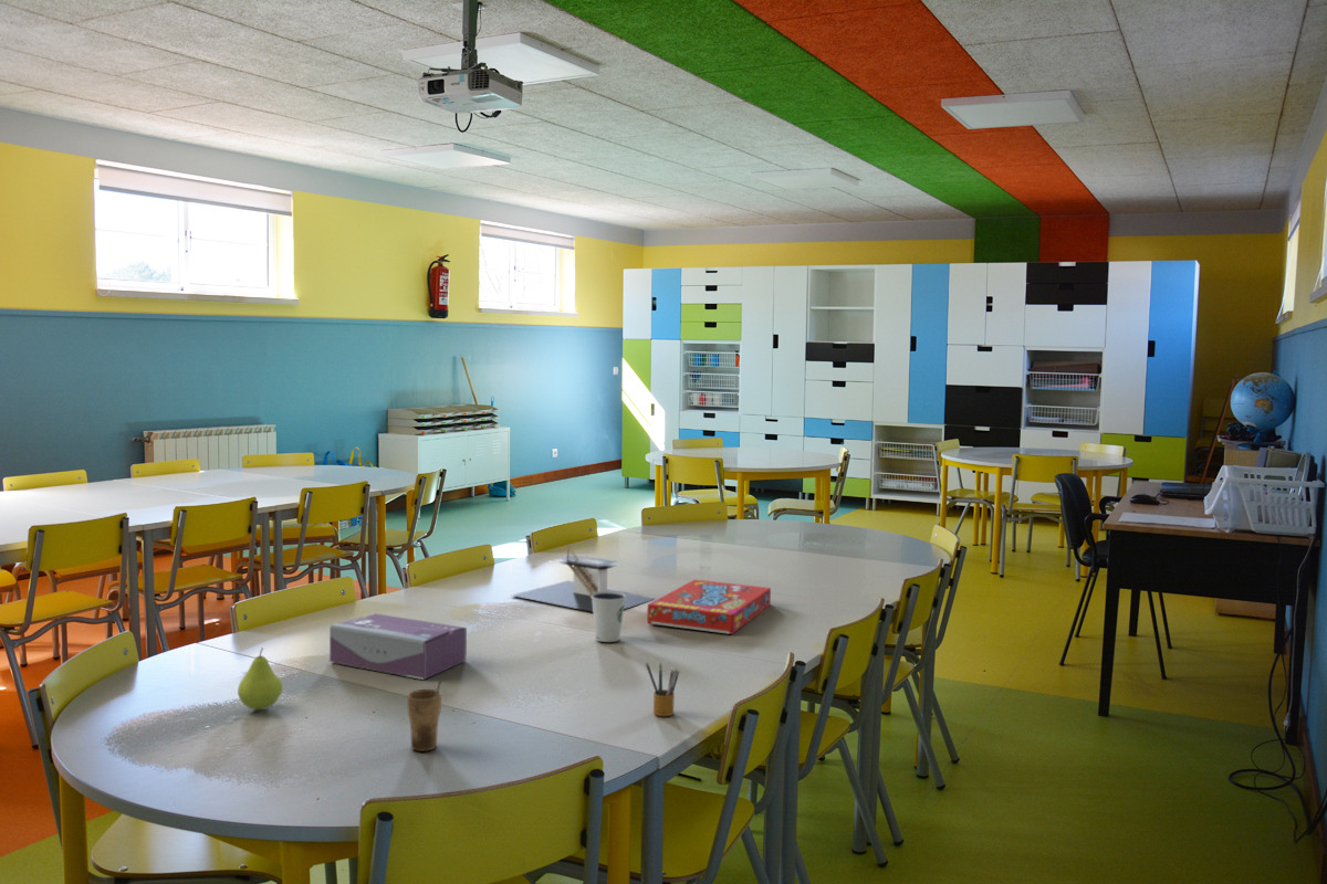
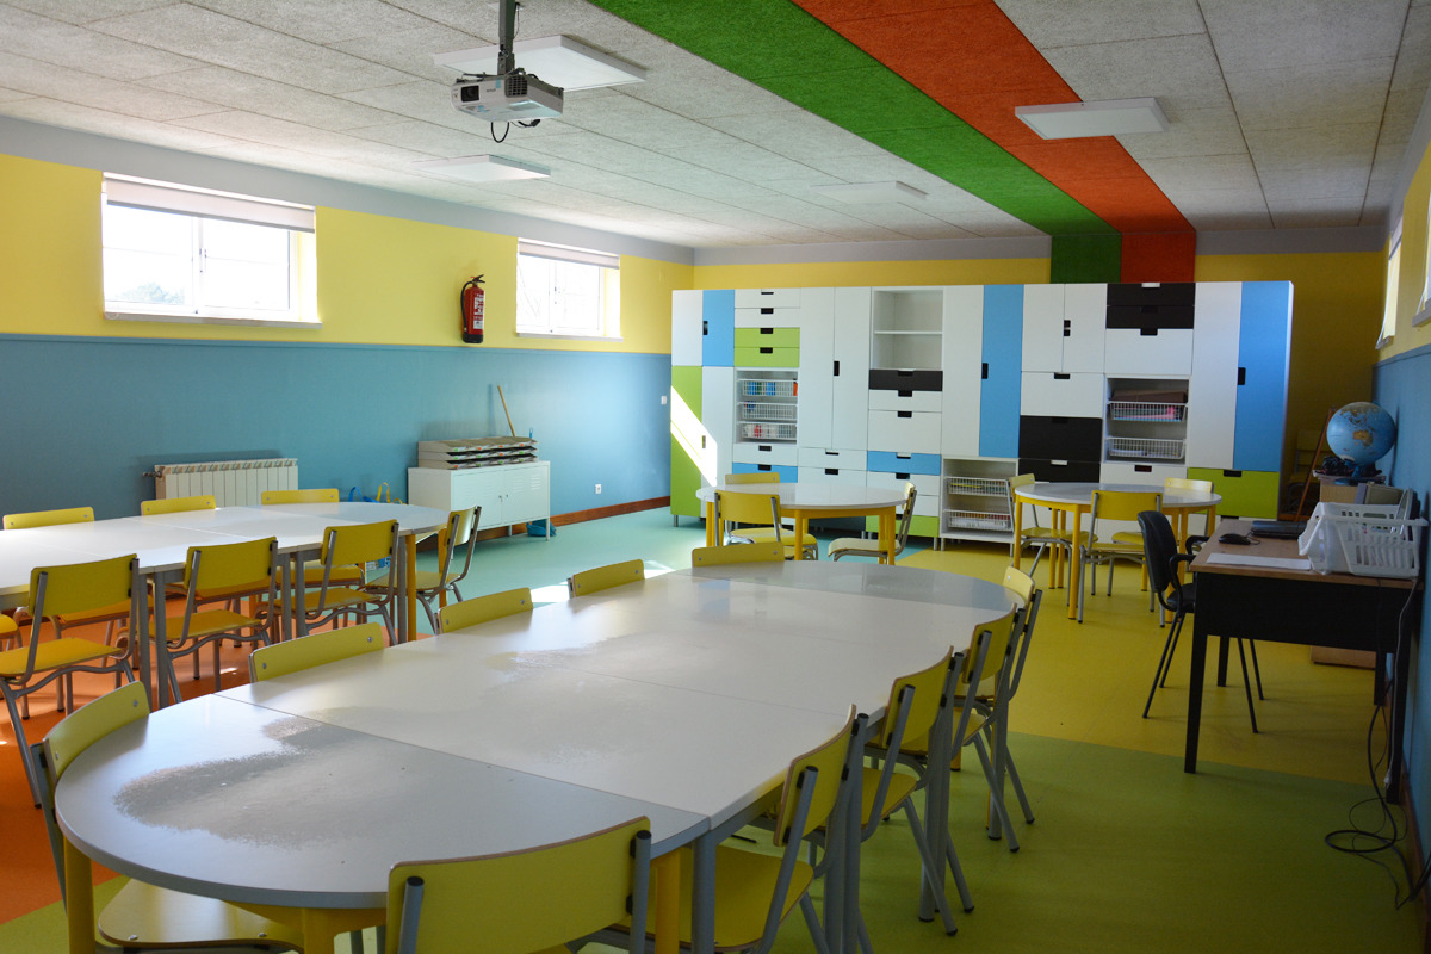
- pencil box (661, 687)
- fruit (260, 677)
- dixie cup (607, 617)
- snack box (711, 604)
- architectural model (586, 571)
- tissue box (398, 643)
- cup (424, 714)
